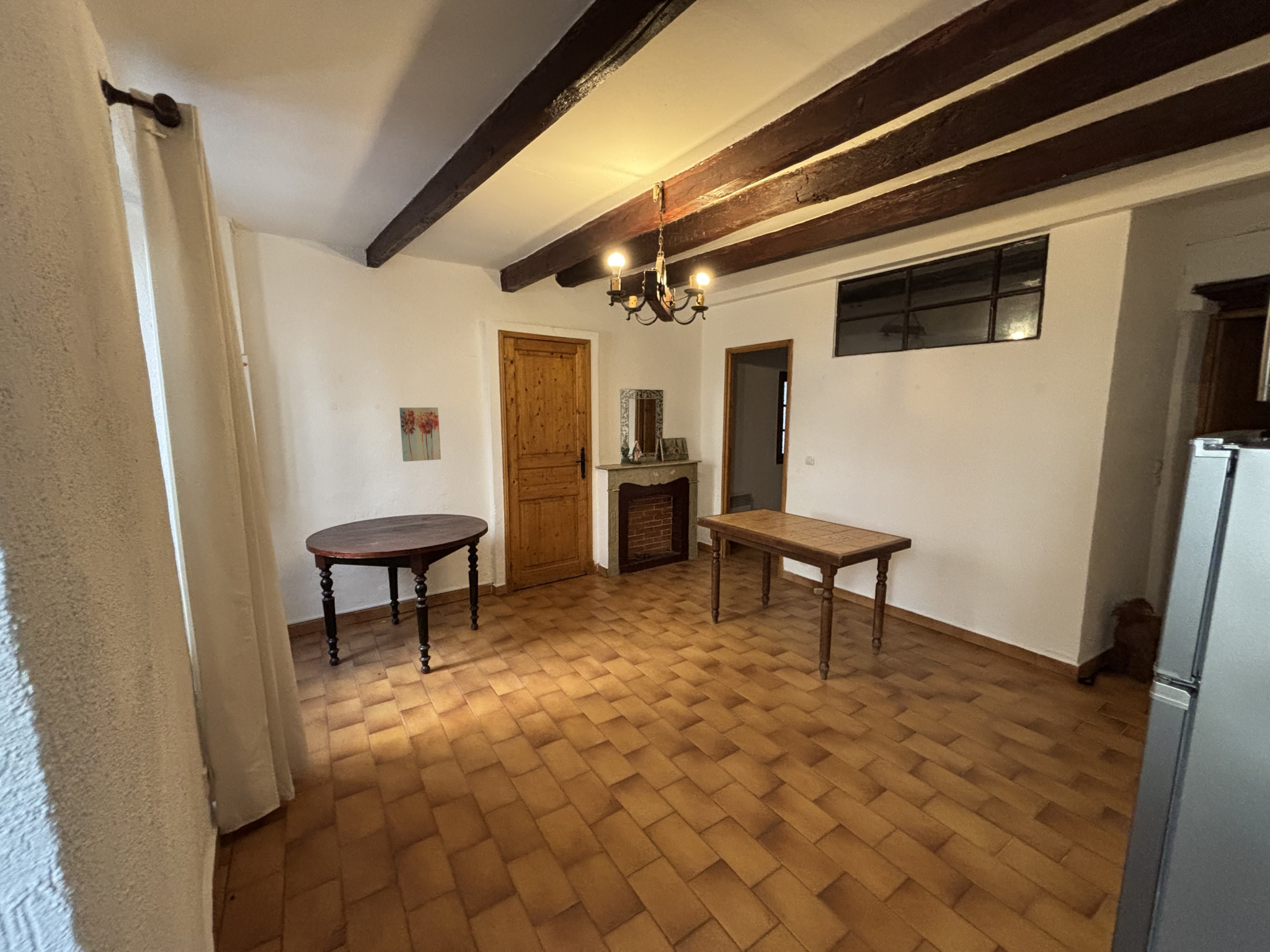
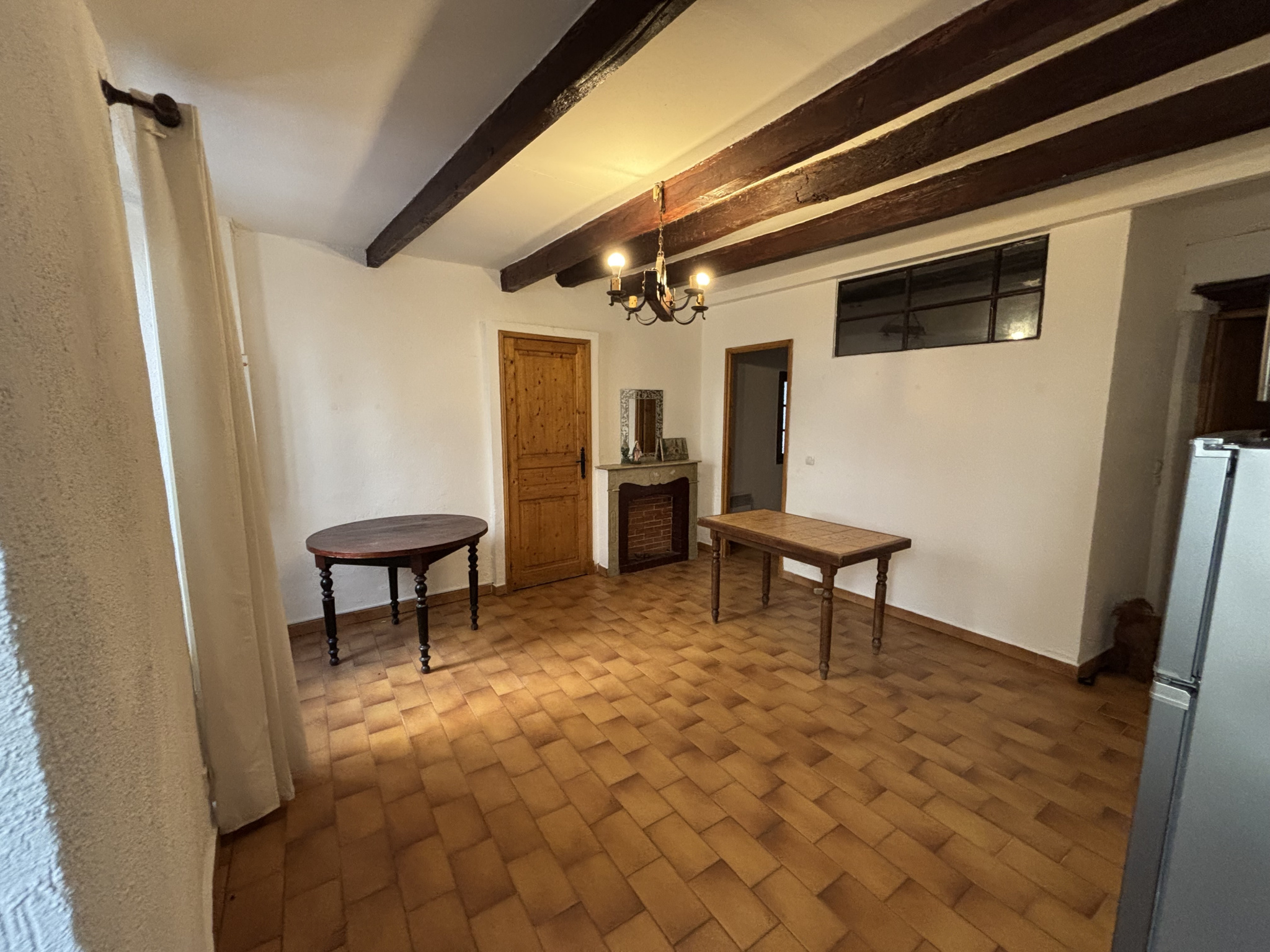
- wall art (420, 434)
